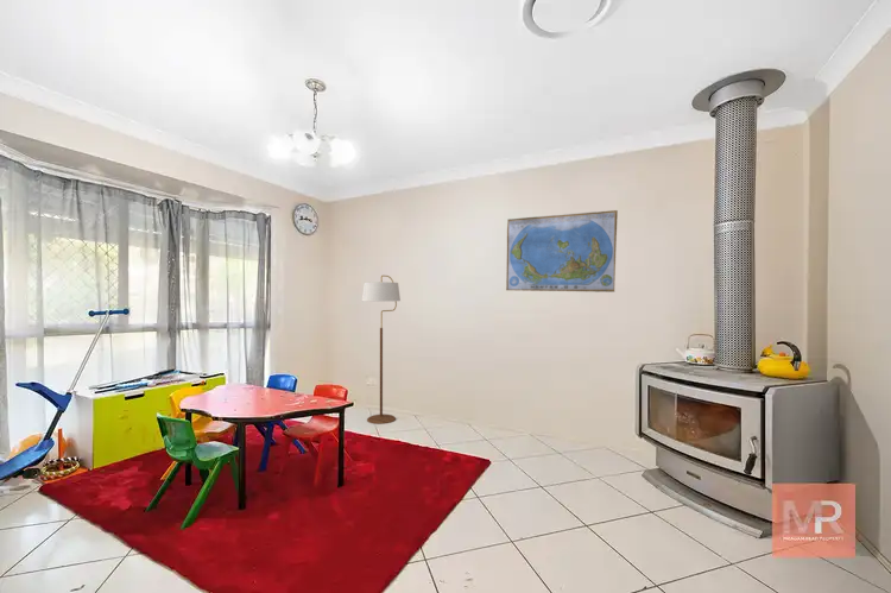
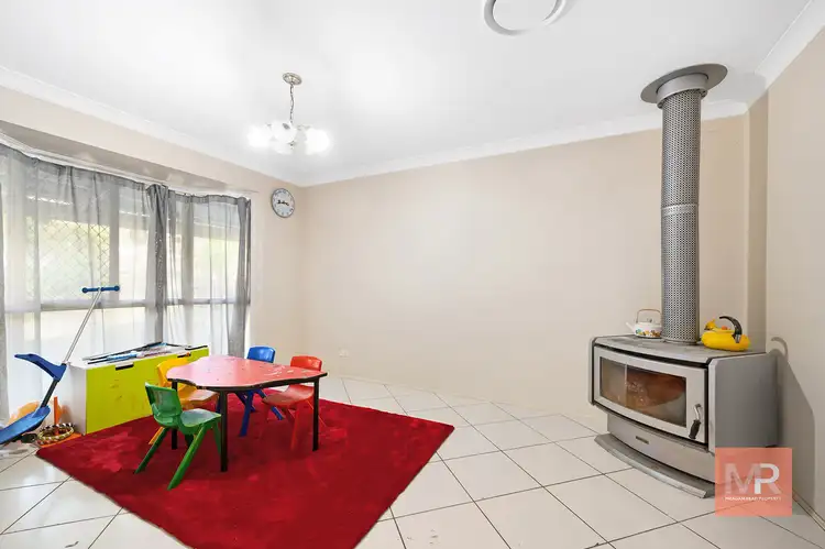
- world map (557, 253)
- floor lamp (381, 347)
